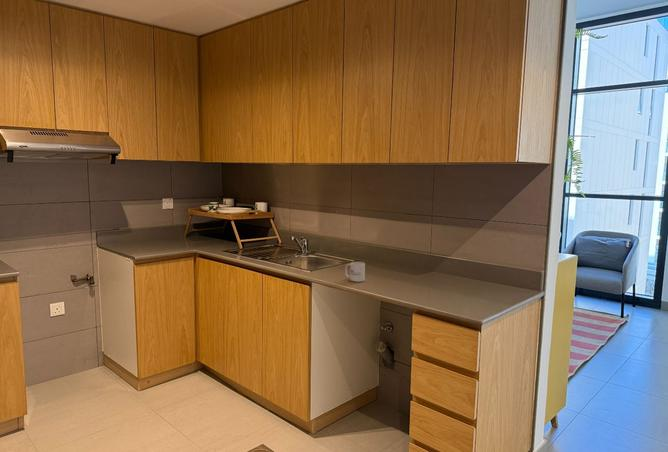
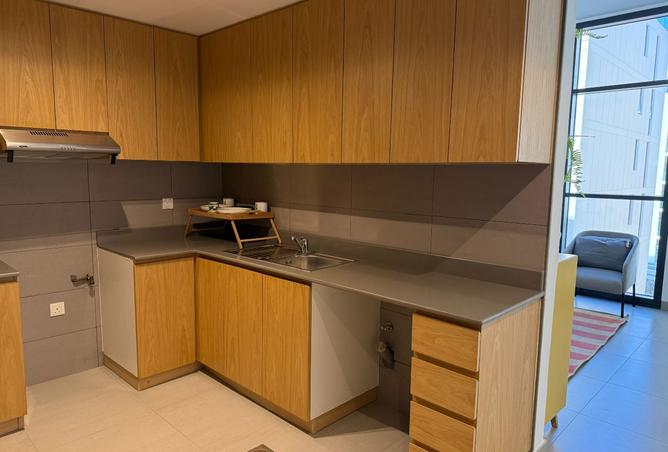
- mug (354, 271)
